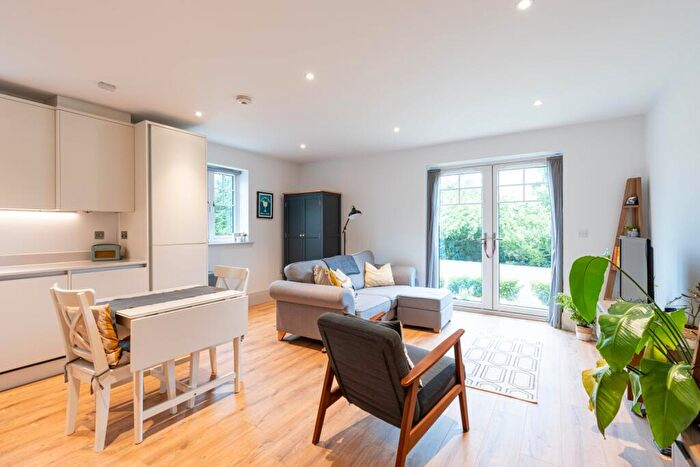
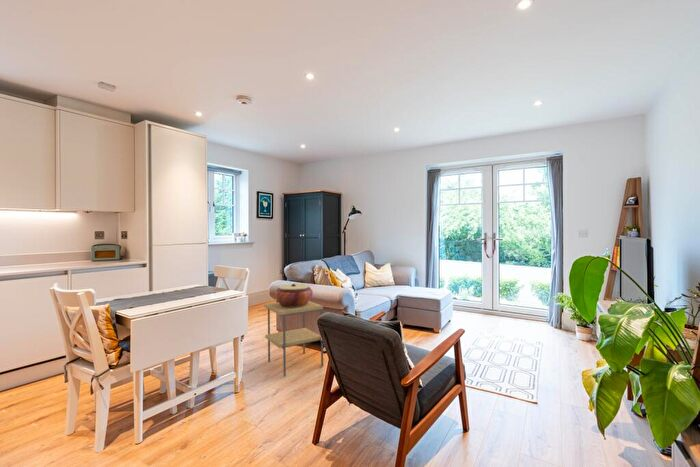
+ woven basket (293, 294)
+ side table (293, 334)
